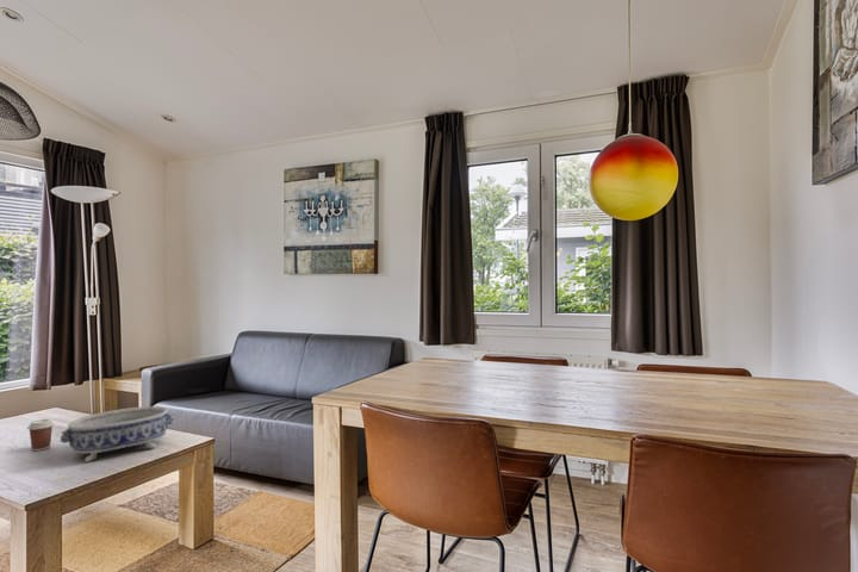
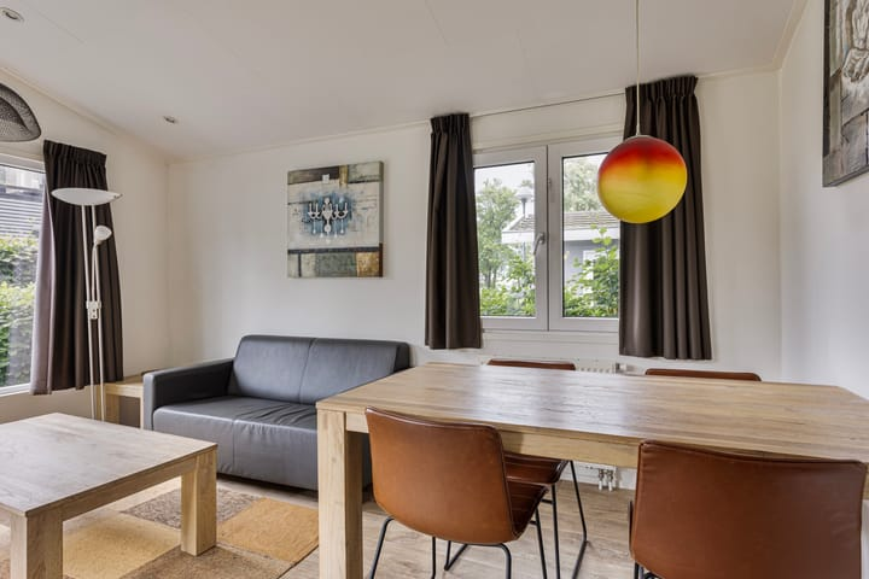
- decorative bowl (120, 431)
- coffee cup (41, 434)
